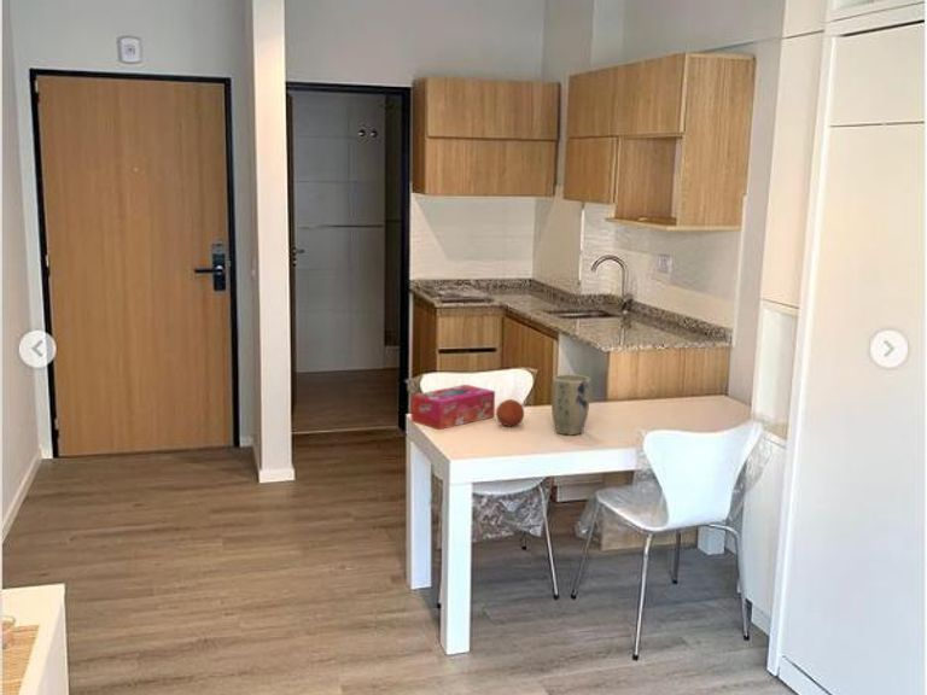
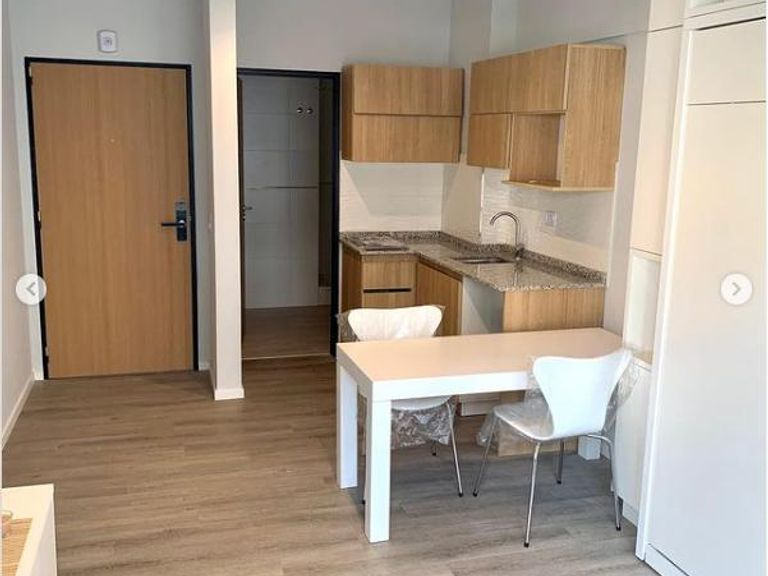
- tissue box (453, 405)
- plant pot (570, 404)
- fruit (509, 411)
